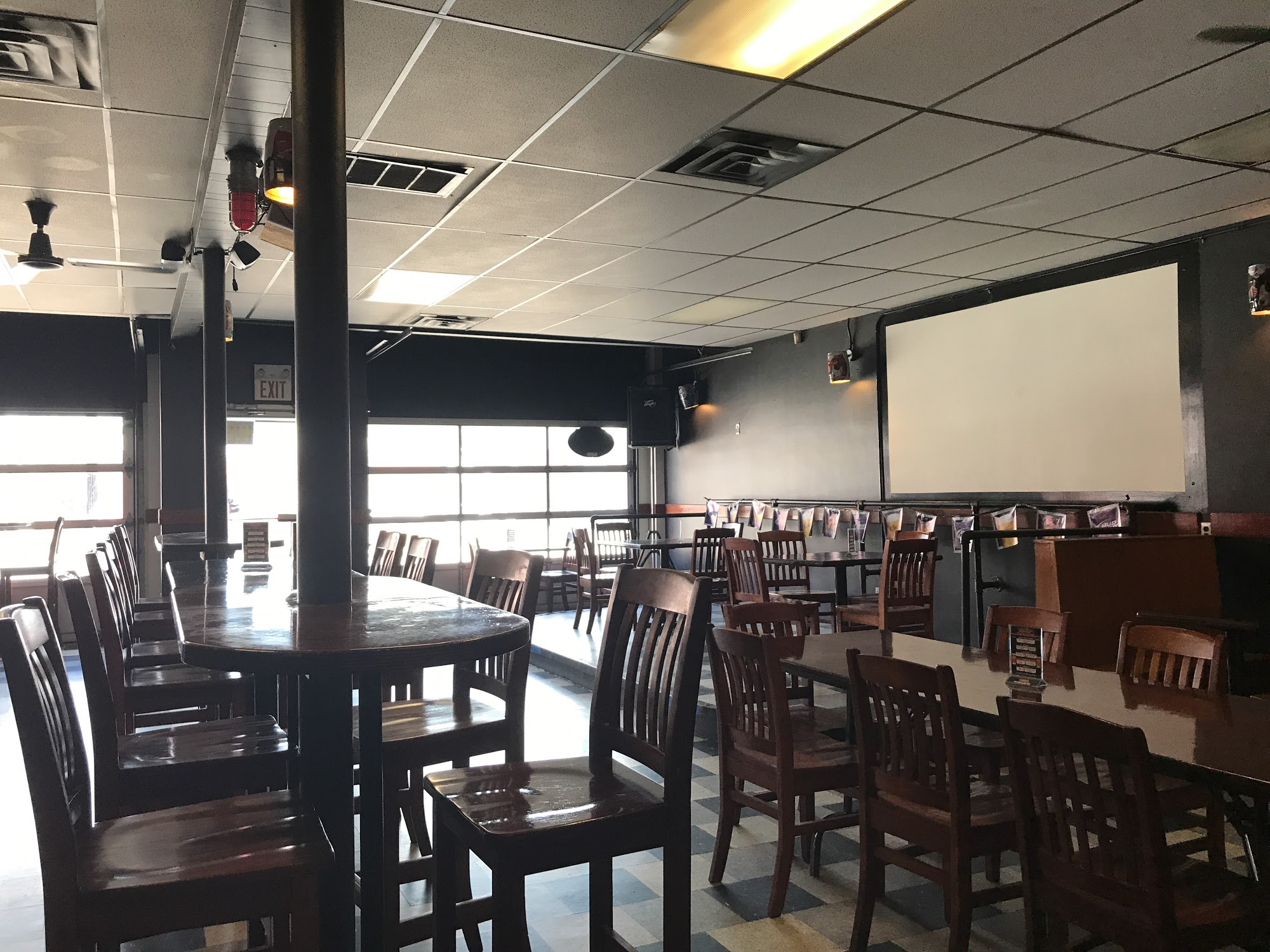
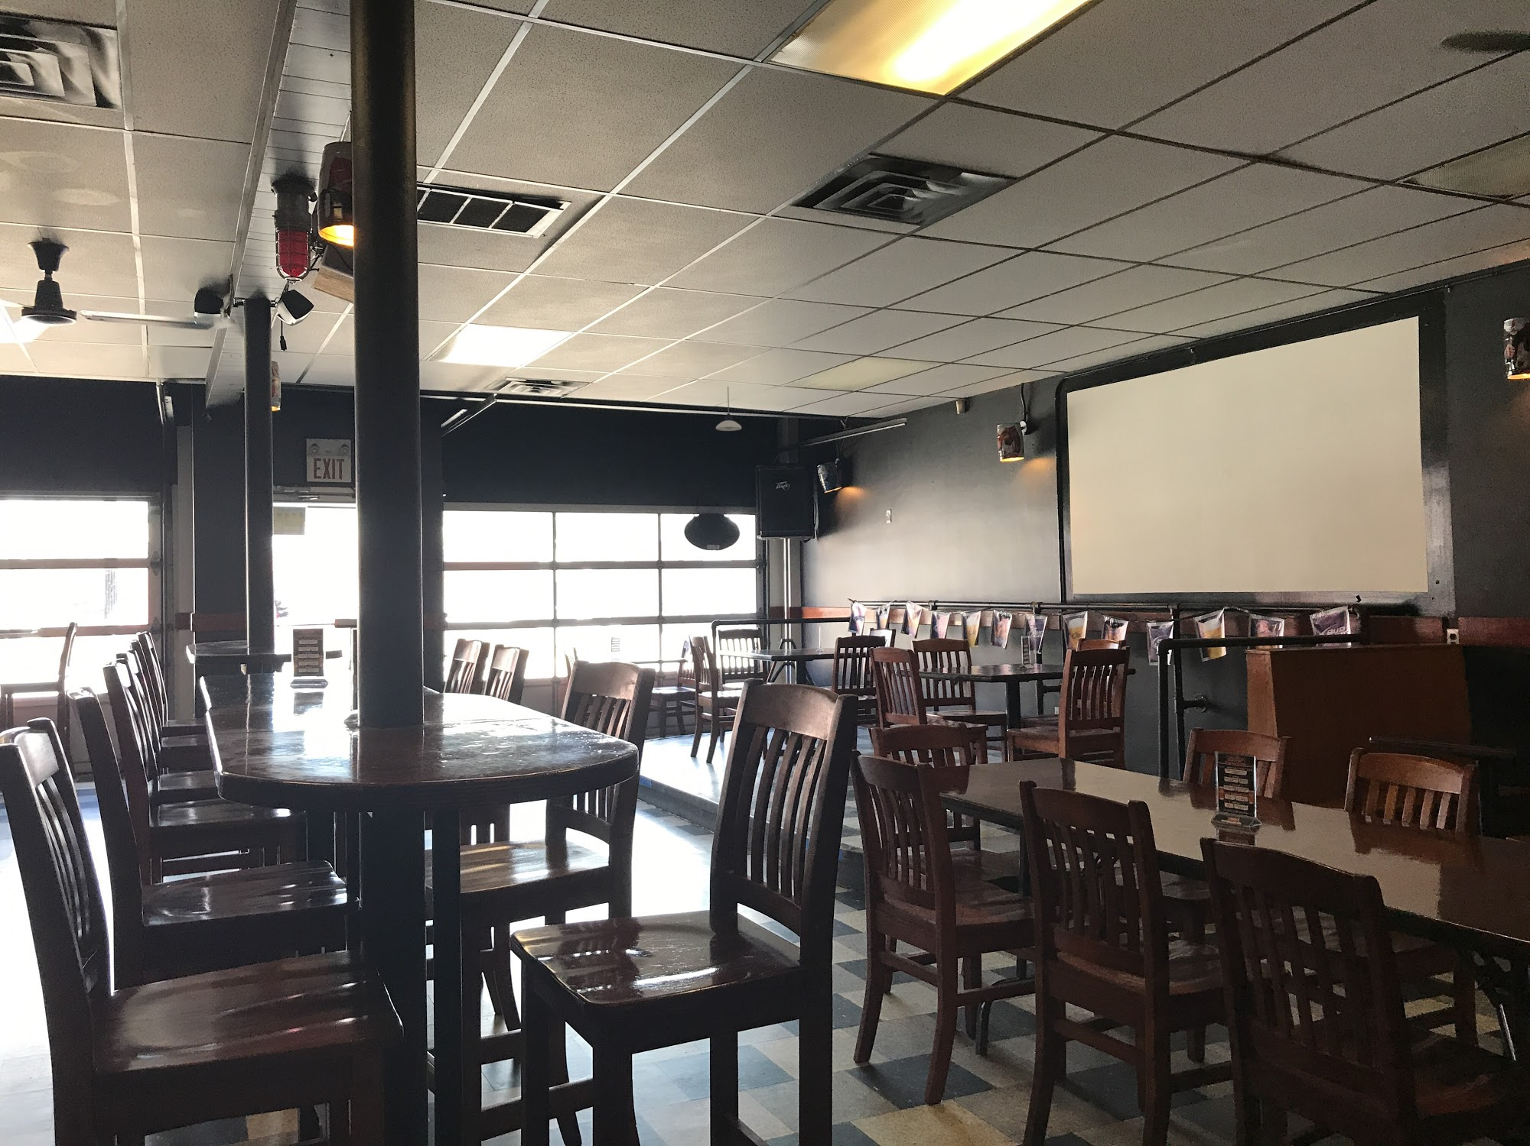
+ pendant light (729, 408)
